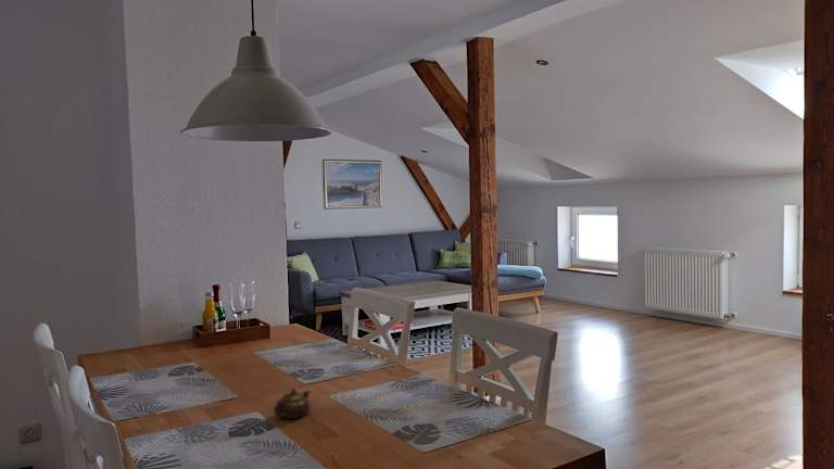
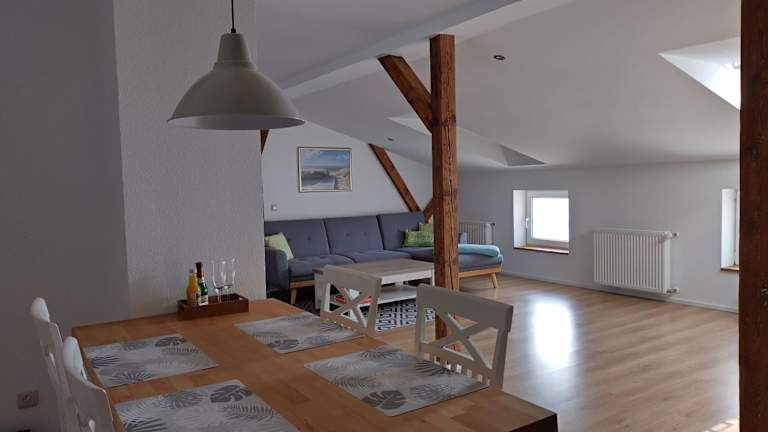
- teapot (291, 402)
